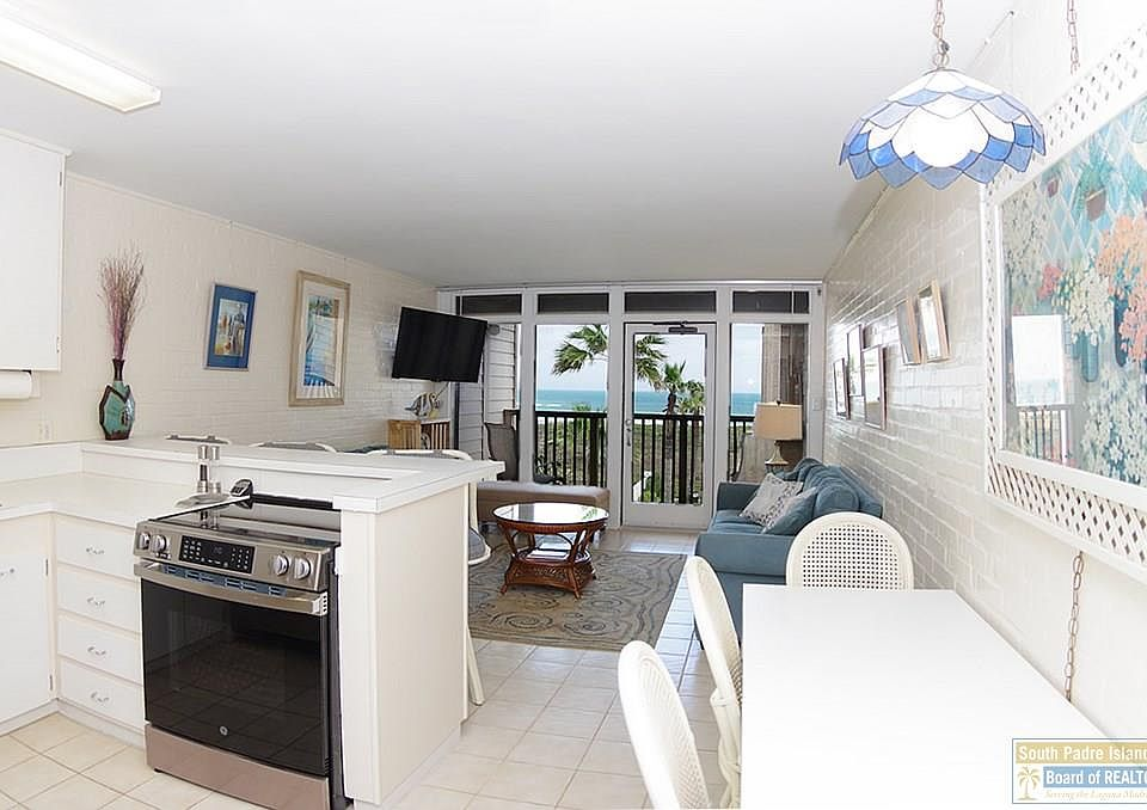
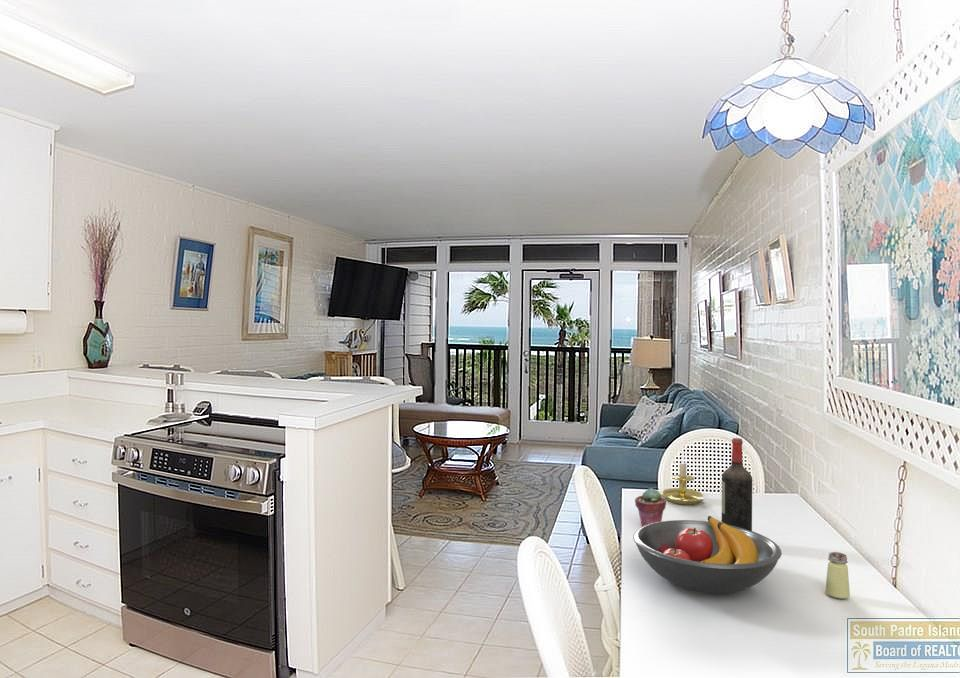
+ saltshaker (837, 574)
+ wine bottle (736, 490)
+ potted succulent (650, 507)
+ candle holder (682, 474)
+ fruit bowl (704, 555)
